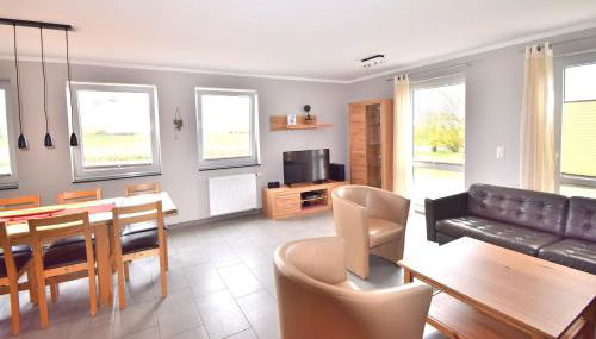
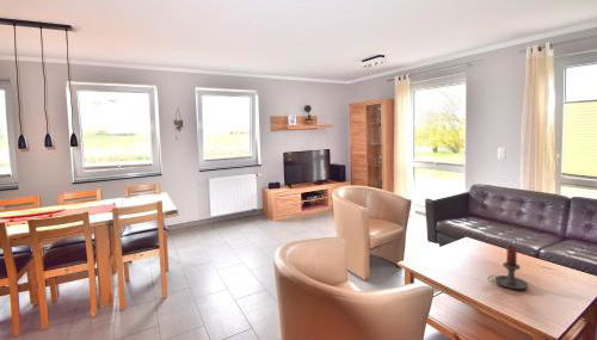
+ candle holder (506, 265)
